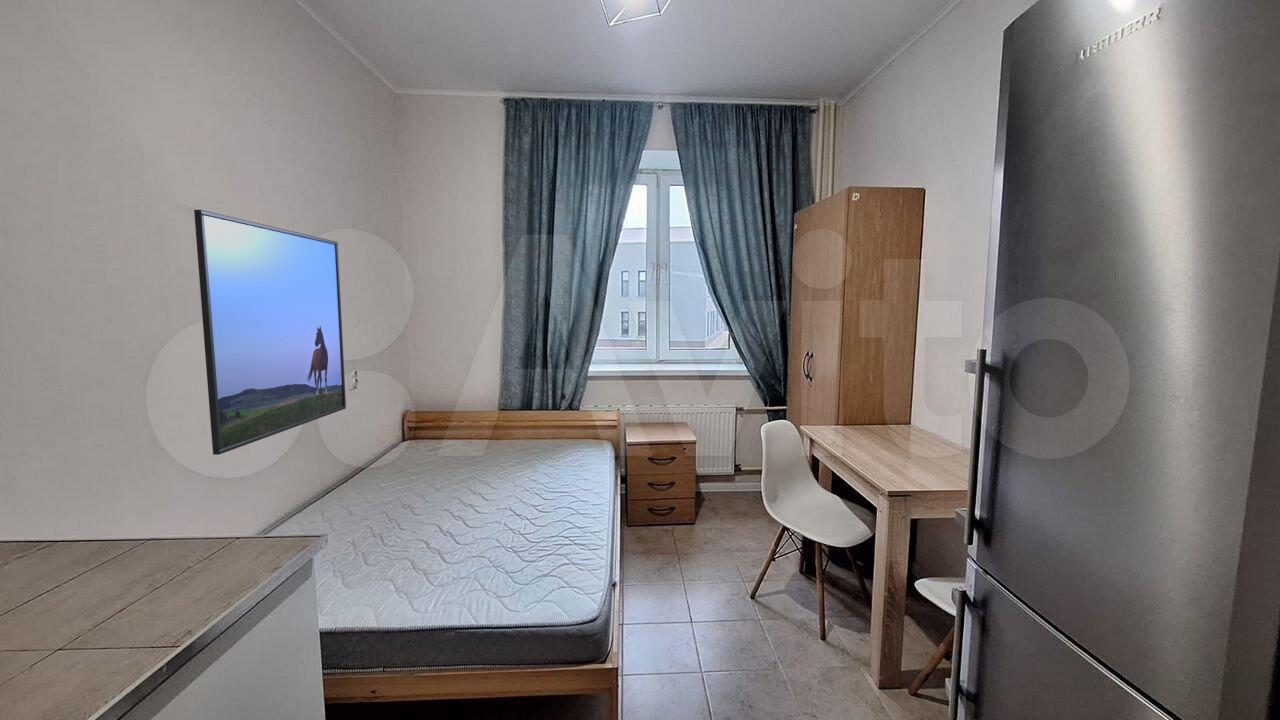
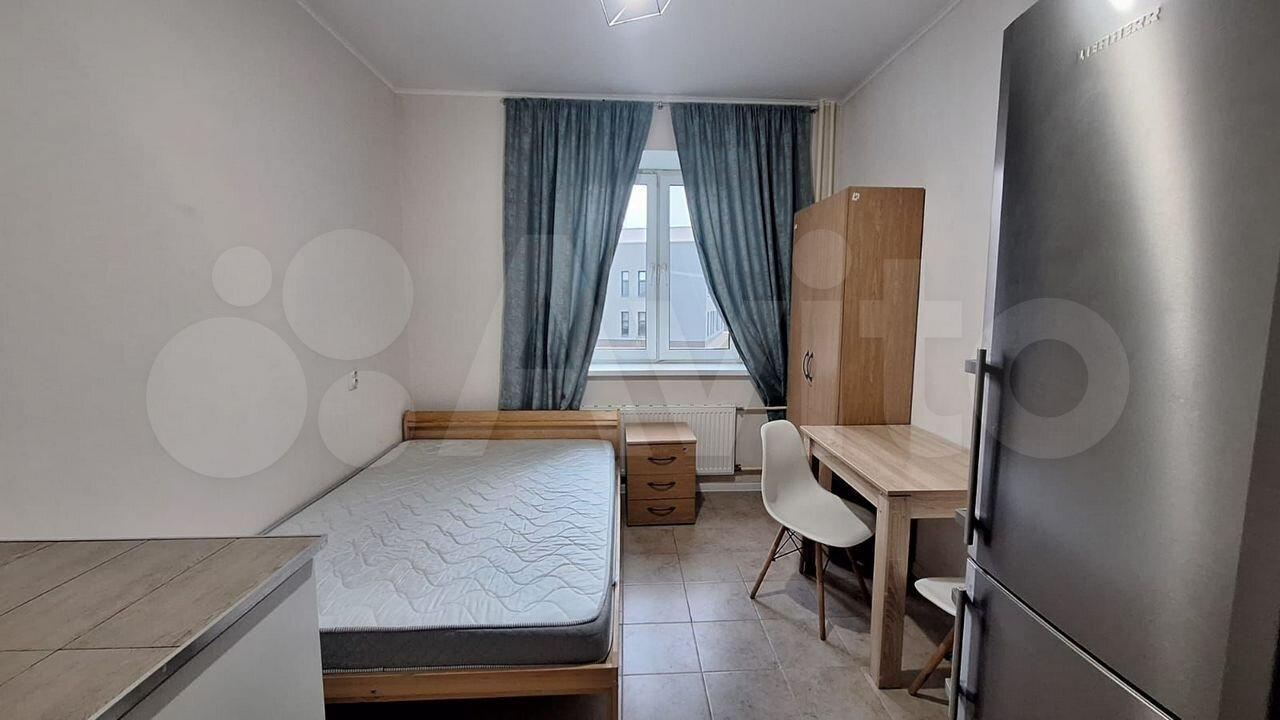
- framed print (286, 330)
